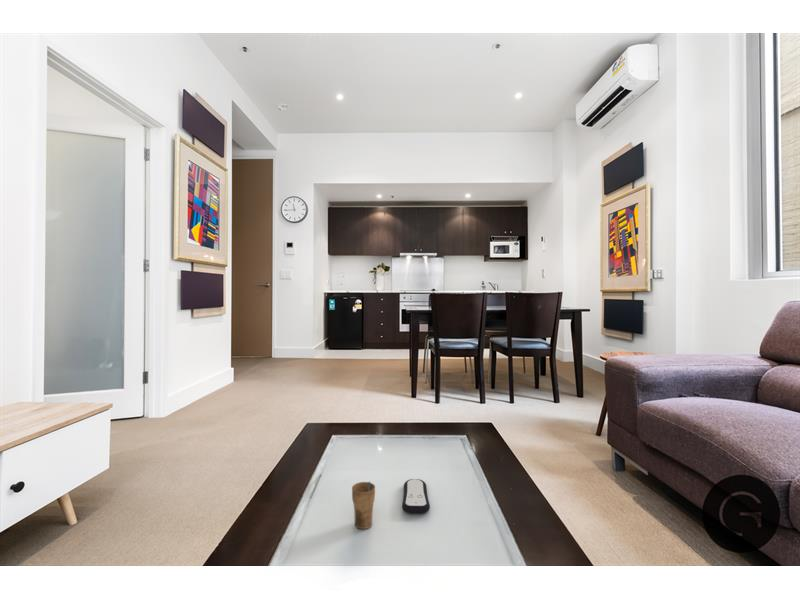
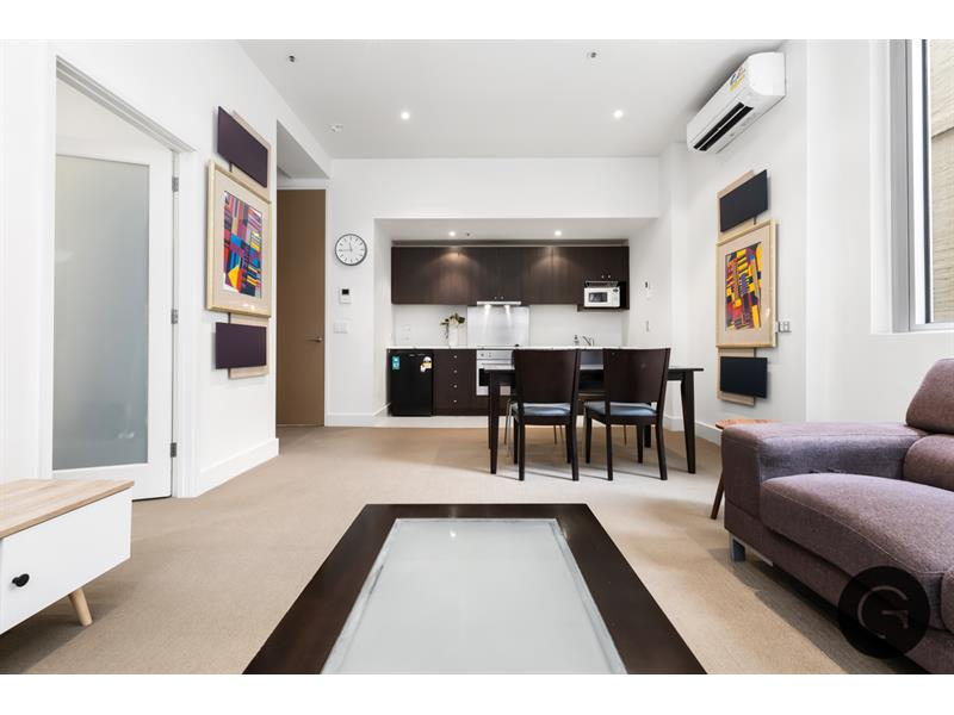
- remote control (415, 494)
- cup (363, 500)
